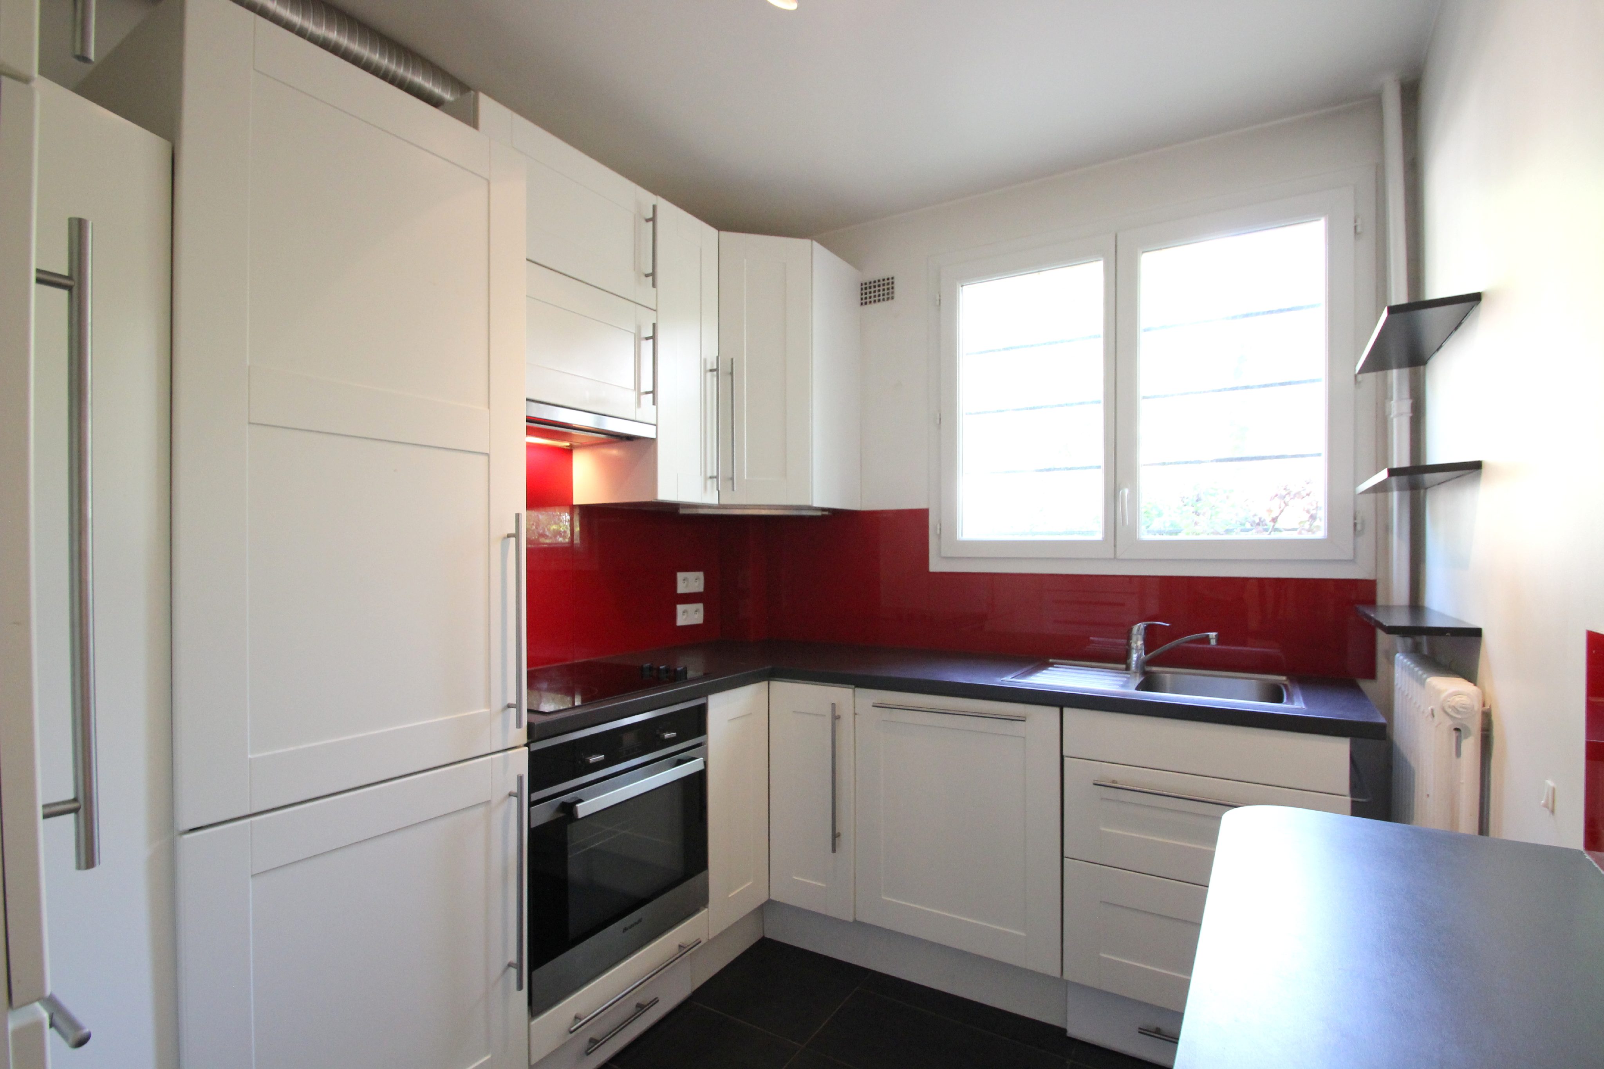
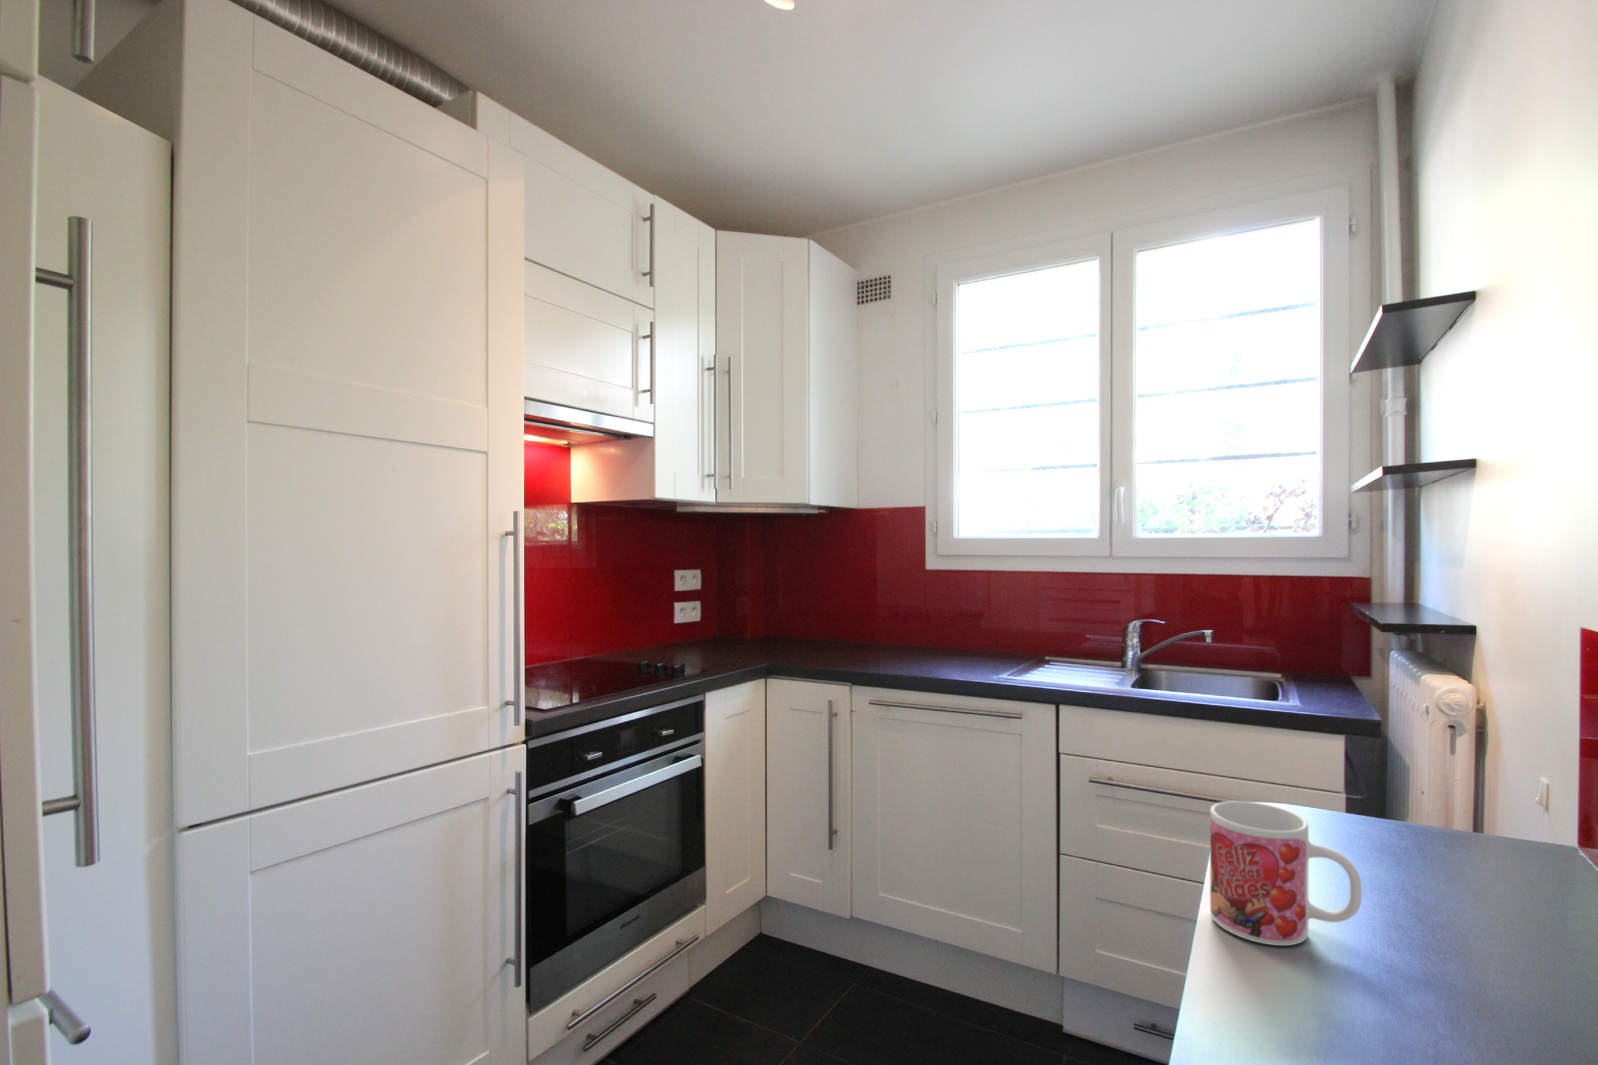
+ mug (1281, 876)
